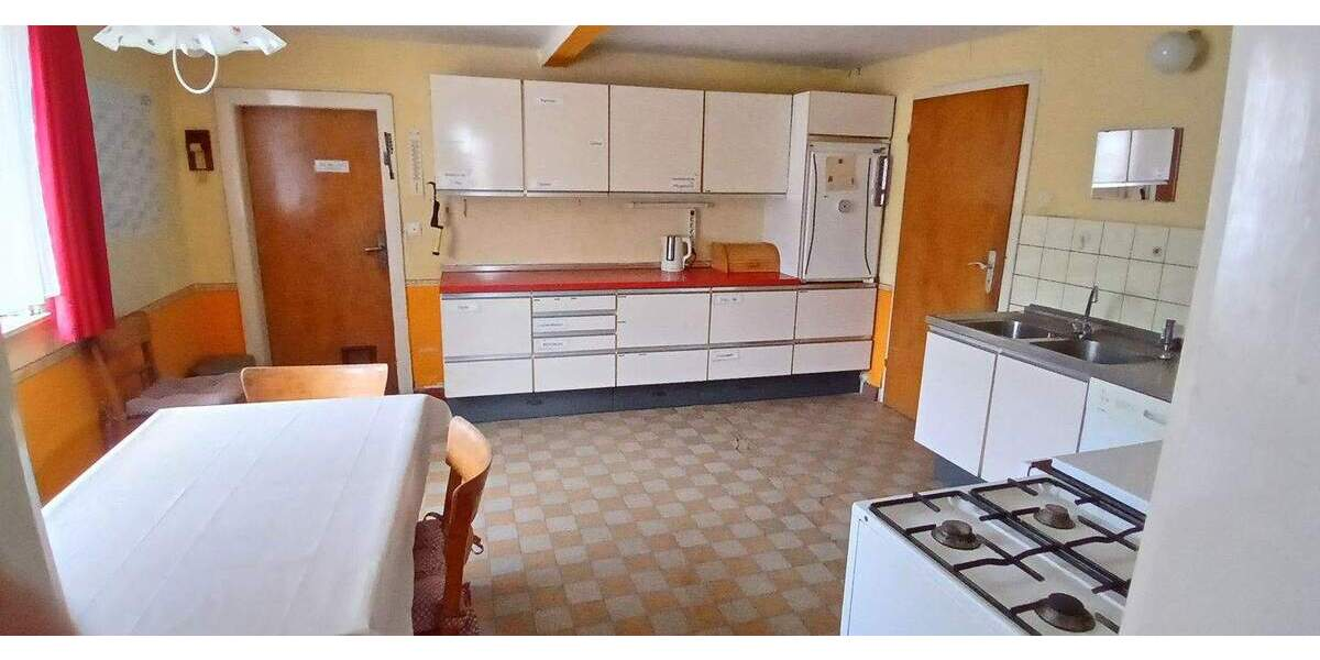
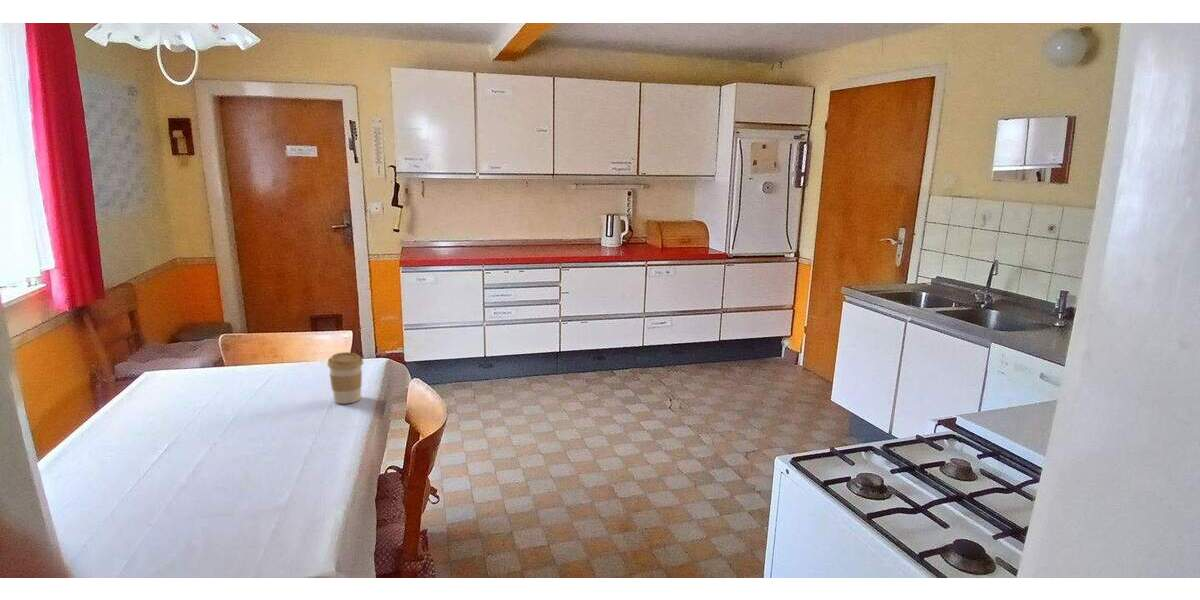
+ coffee cup (346, 377)
